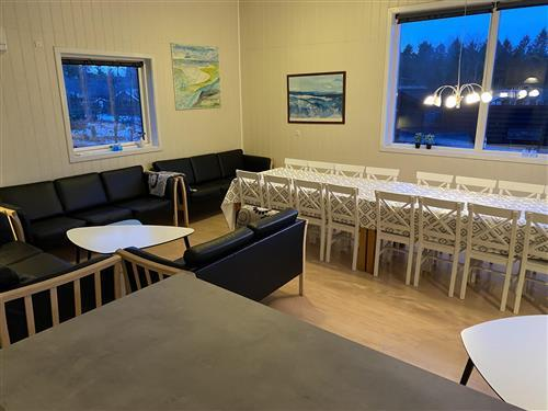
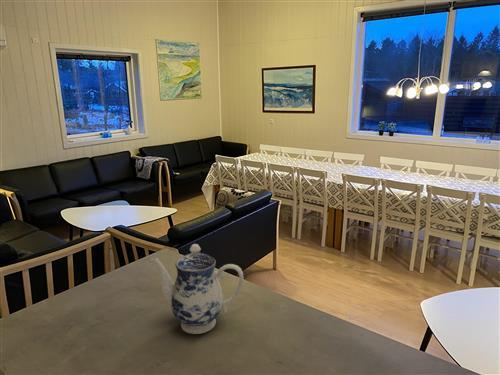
+ teapot (196, 285)
